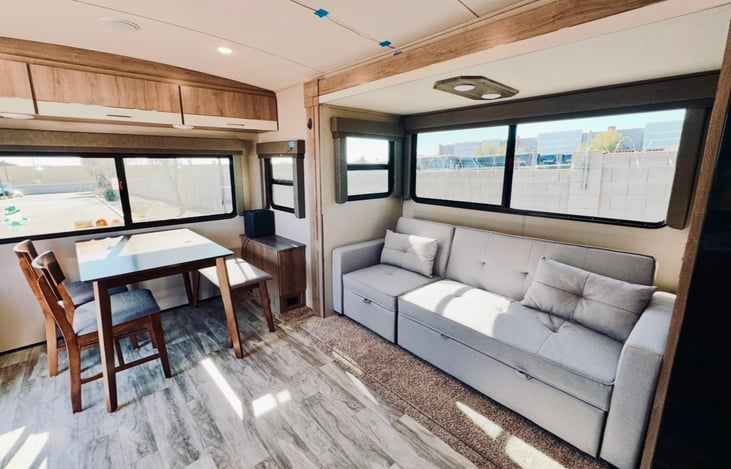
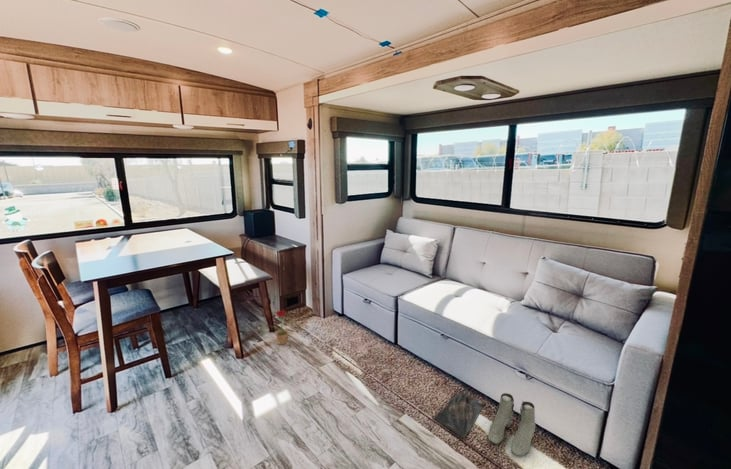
+ decorative plant (281, 329)
+ boots (511, 419)
+ bag (463, 410)
